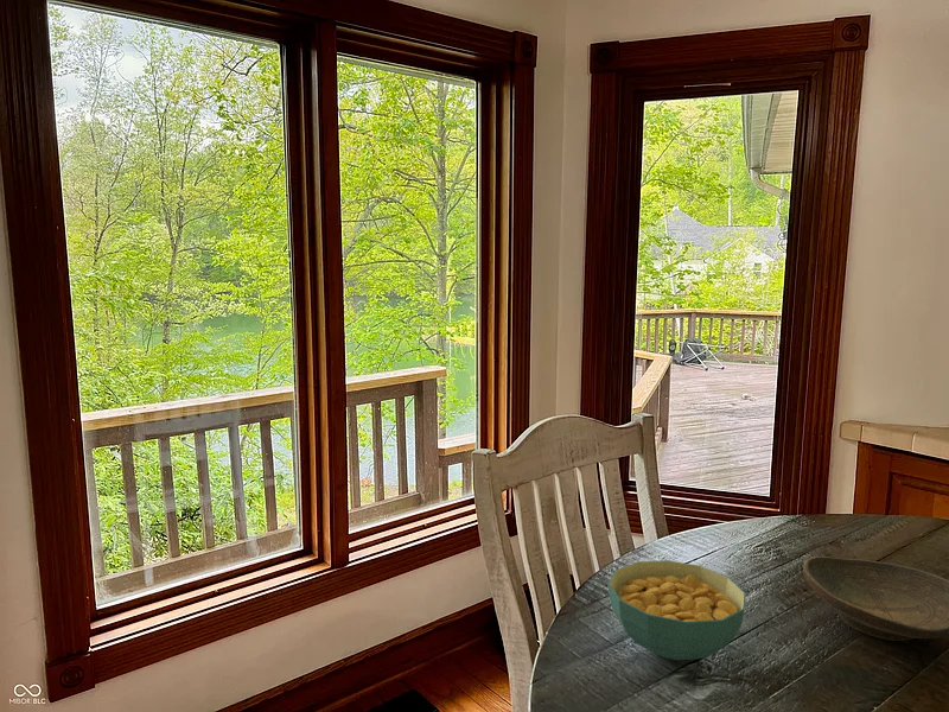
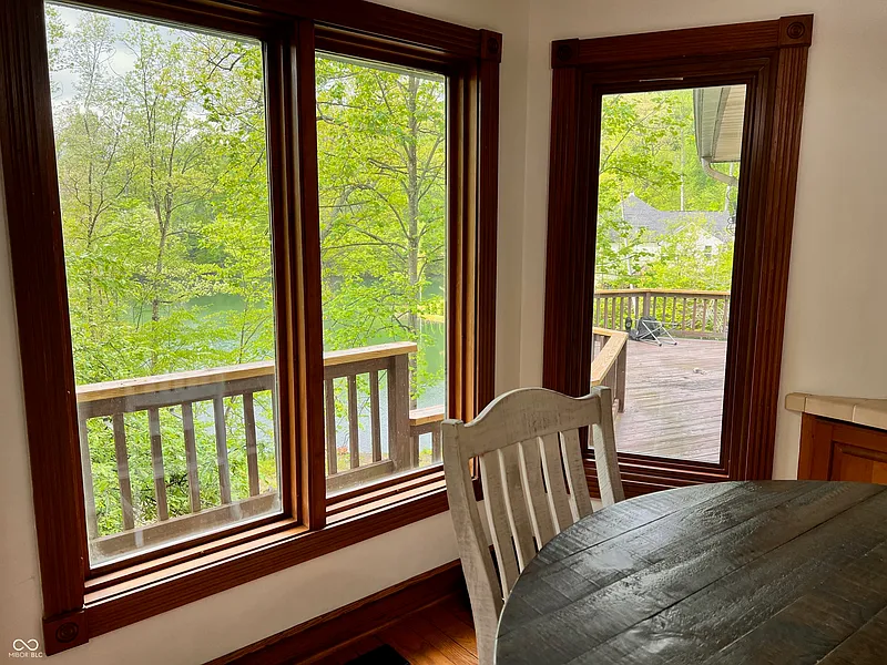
- cereal bowl (674, 618)
- decorative bowl (883, 600)
